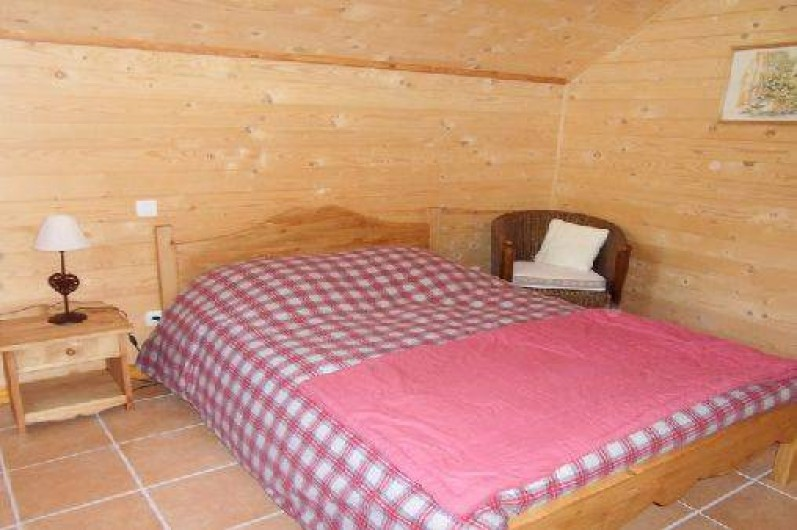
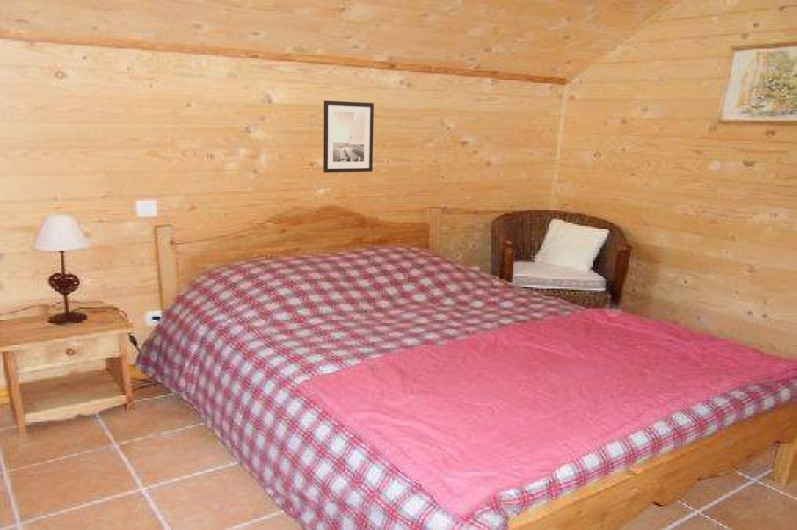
+ wall art (348, 137)
